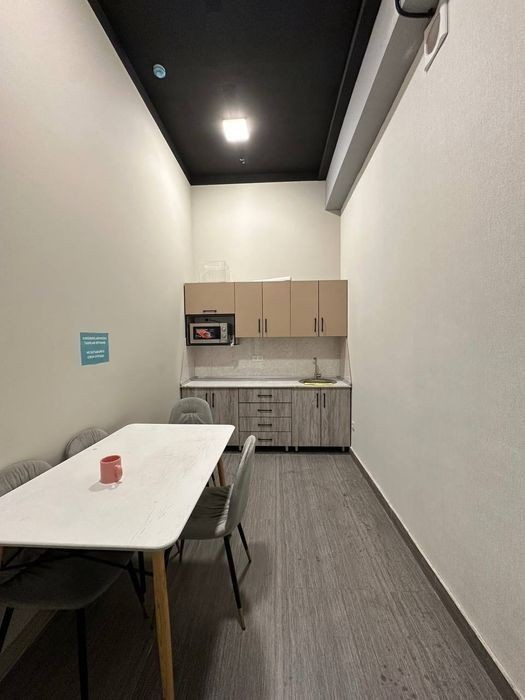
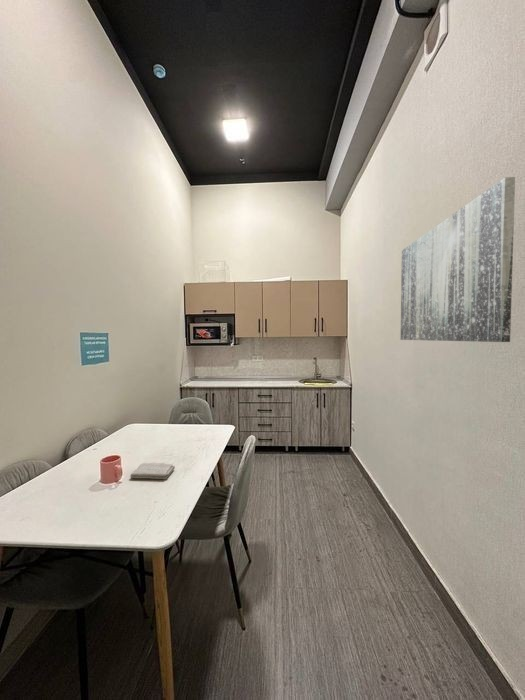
+ washcloth (153, 470)
+ wall art (440, 283)
